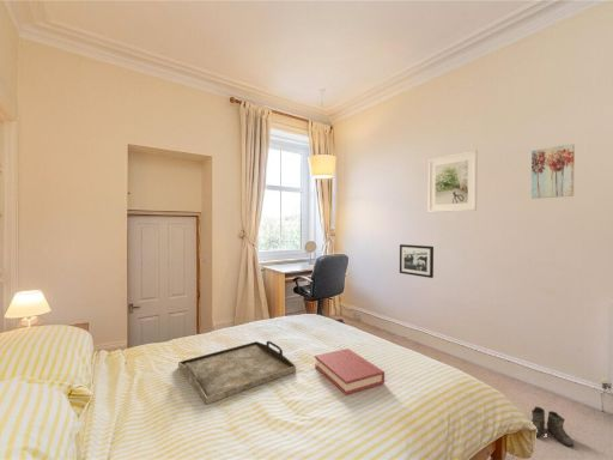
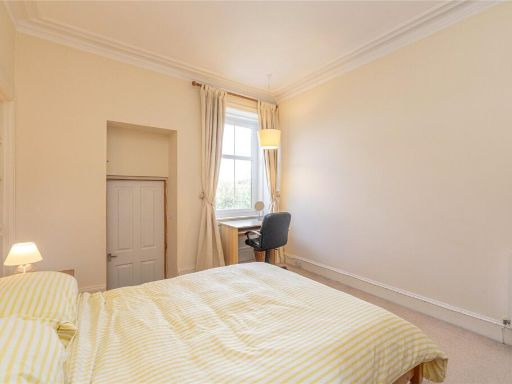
- wall art (551, 172)
- hardback book (347, 368)
- picture frame (415, 260)
- serving tray (236, 362)
- boots (547, 424)
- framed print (450, 183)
